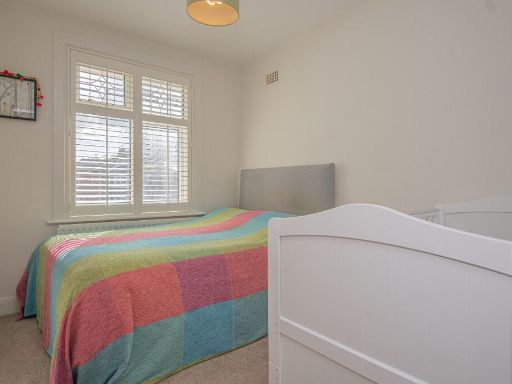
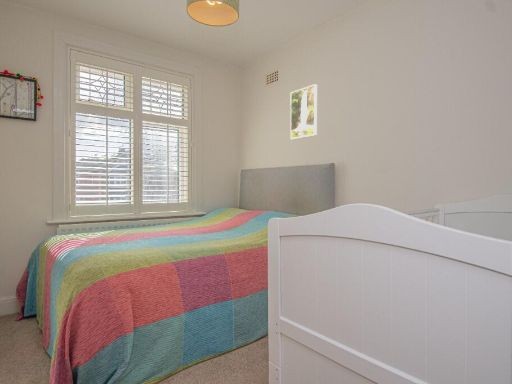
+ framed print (303, 112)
